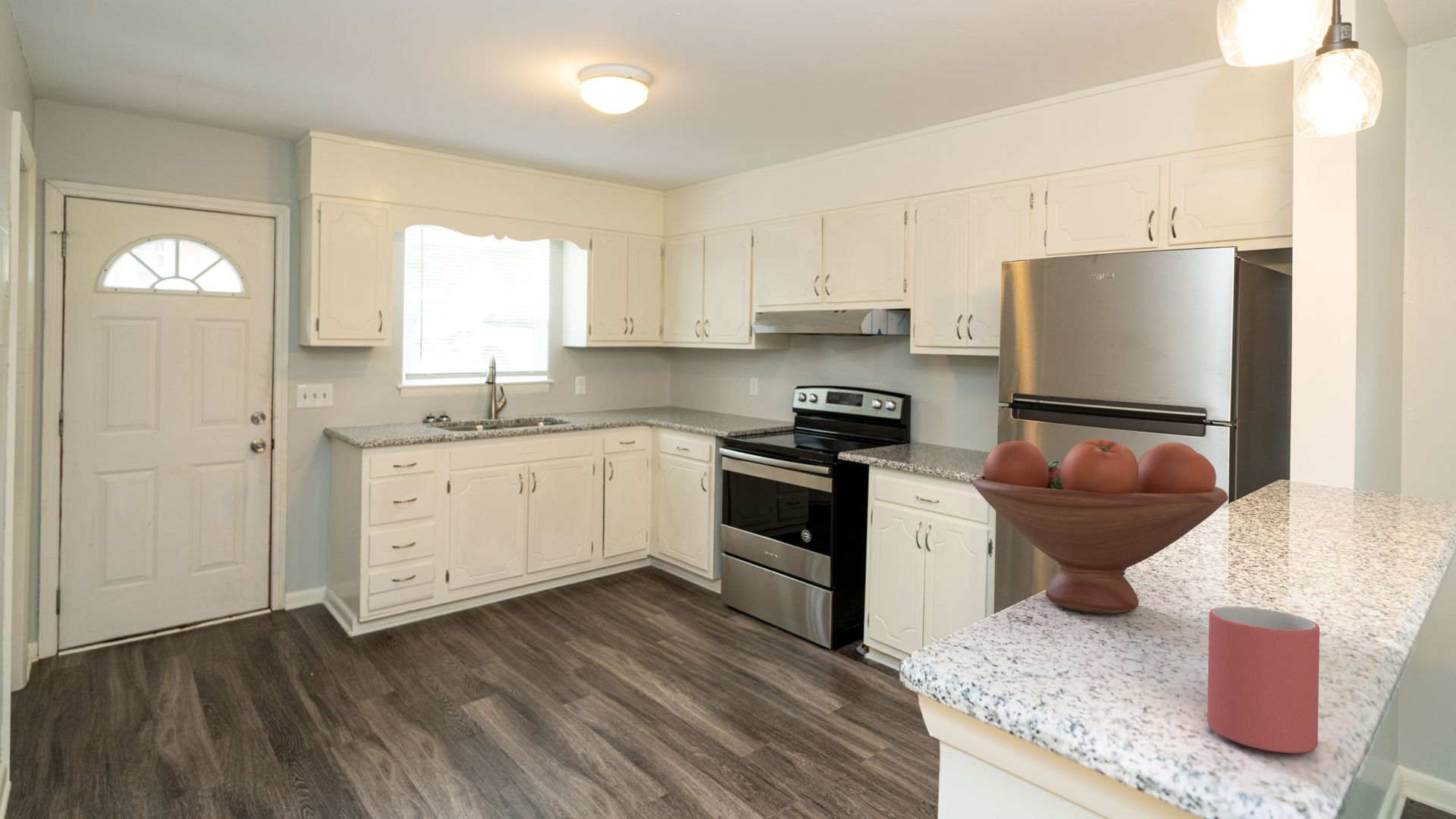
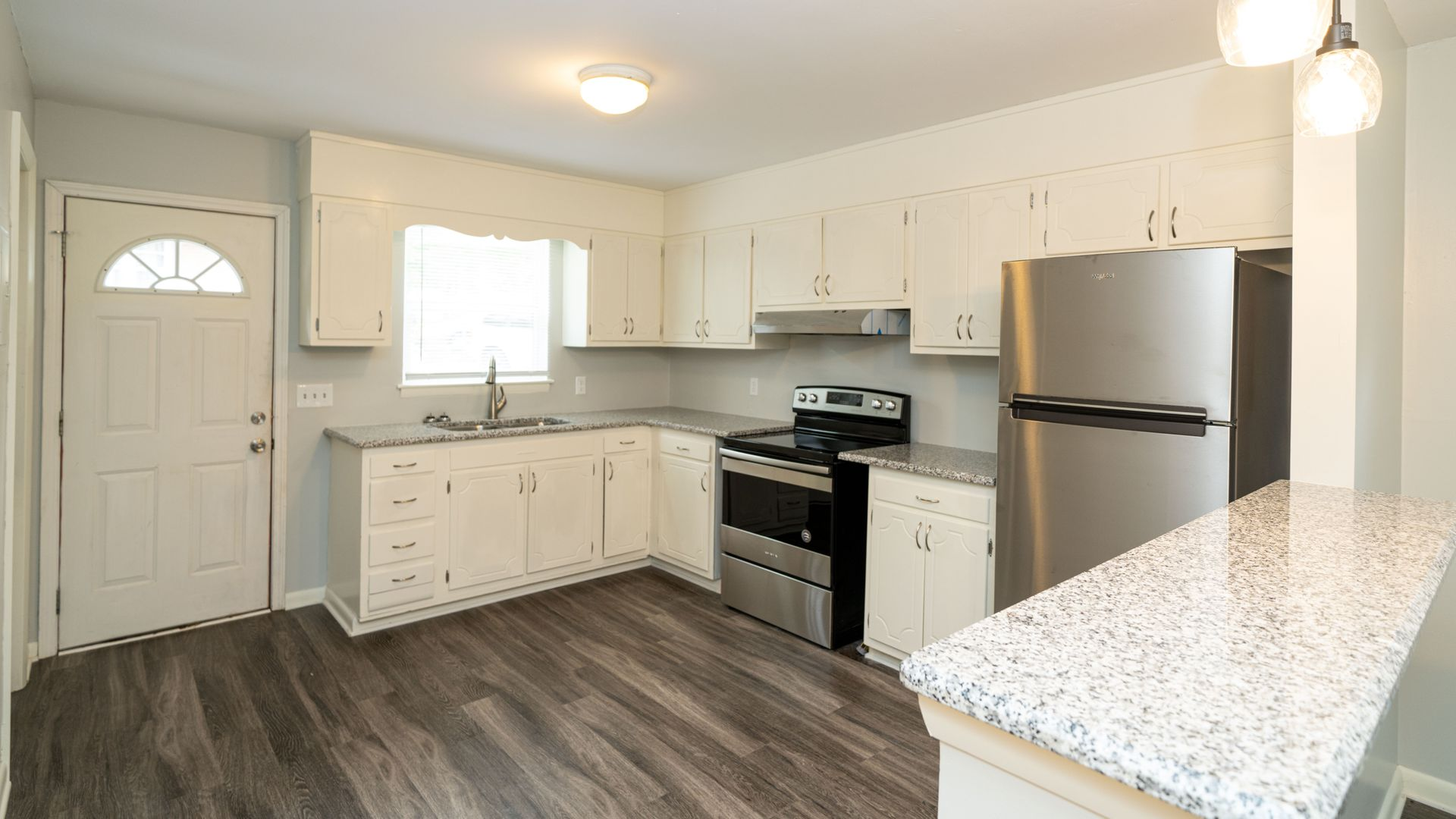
- mug (1267, 672)
- fruit bowl (1092, 520)
